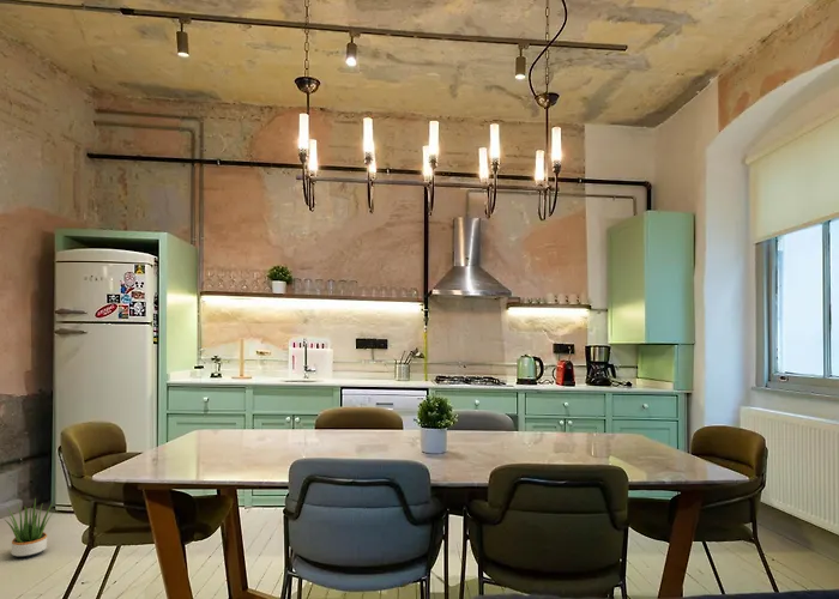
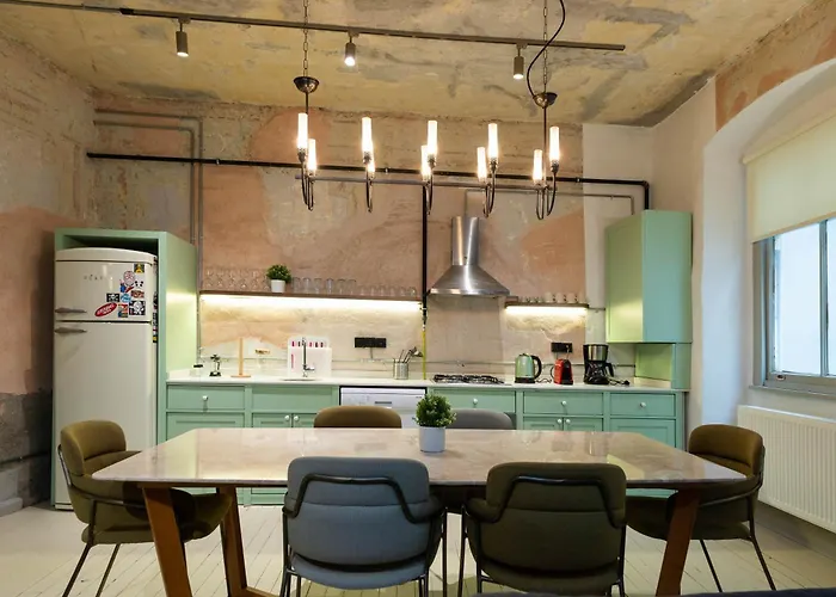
- potted plant (29, 527)
